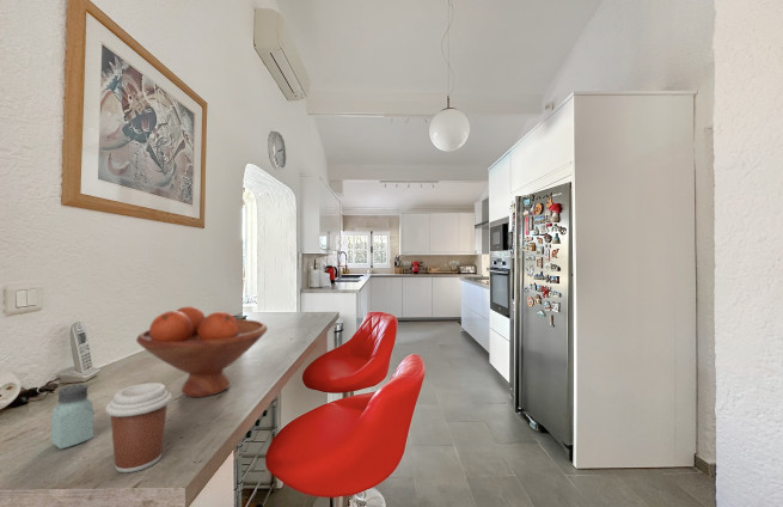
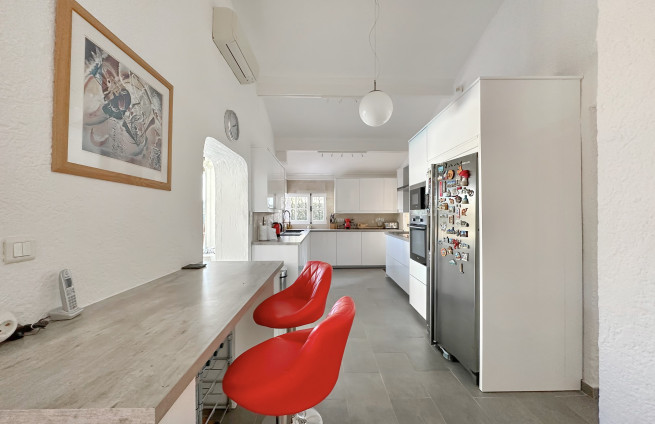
- saltshaker (72, 414)
- fruit bowl (207, 347)
- coffee cup (140, 424)
